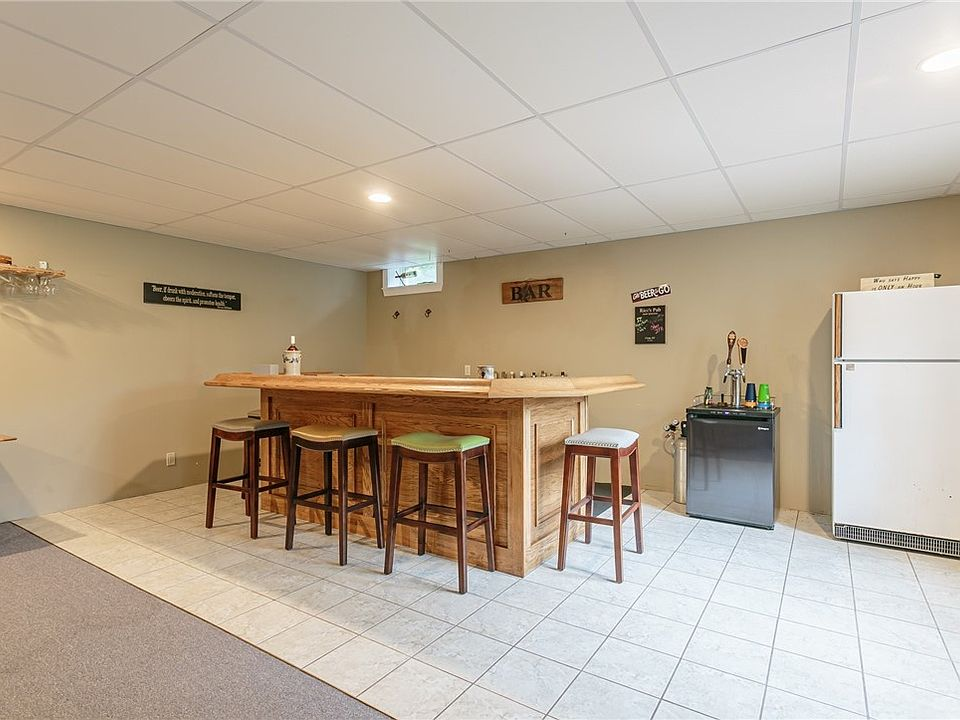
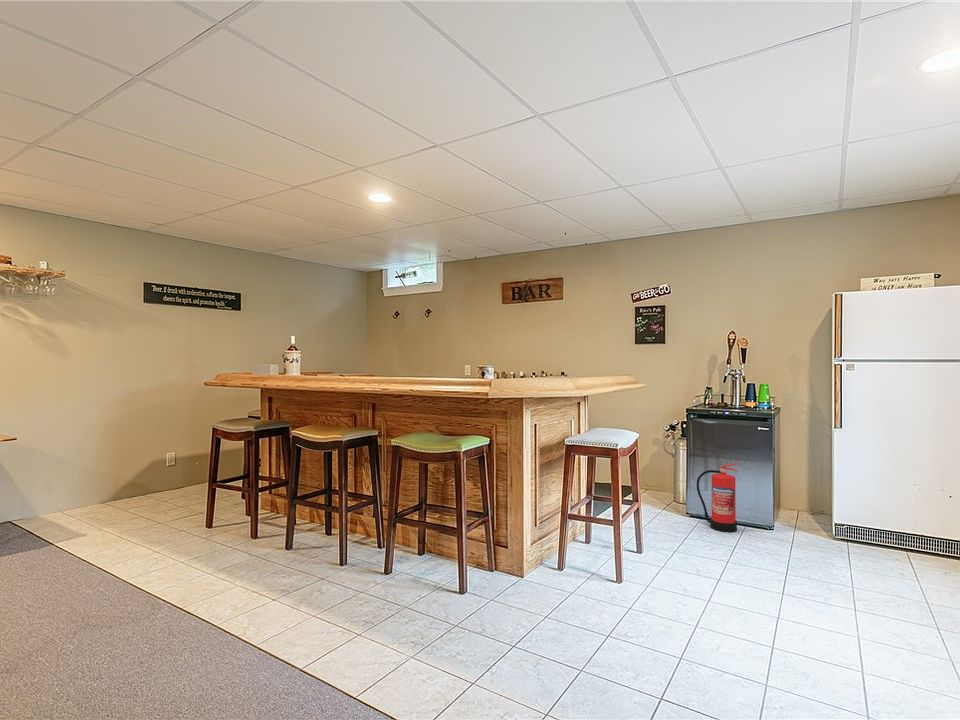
+ fire extinguisher (716, 494)
